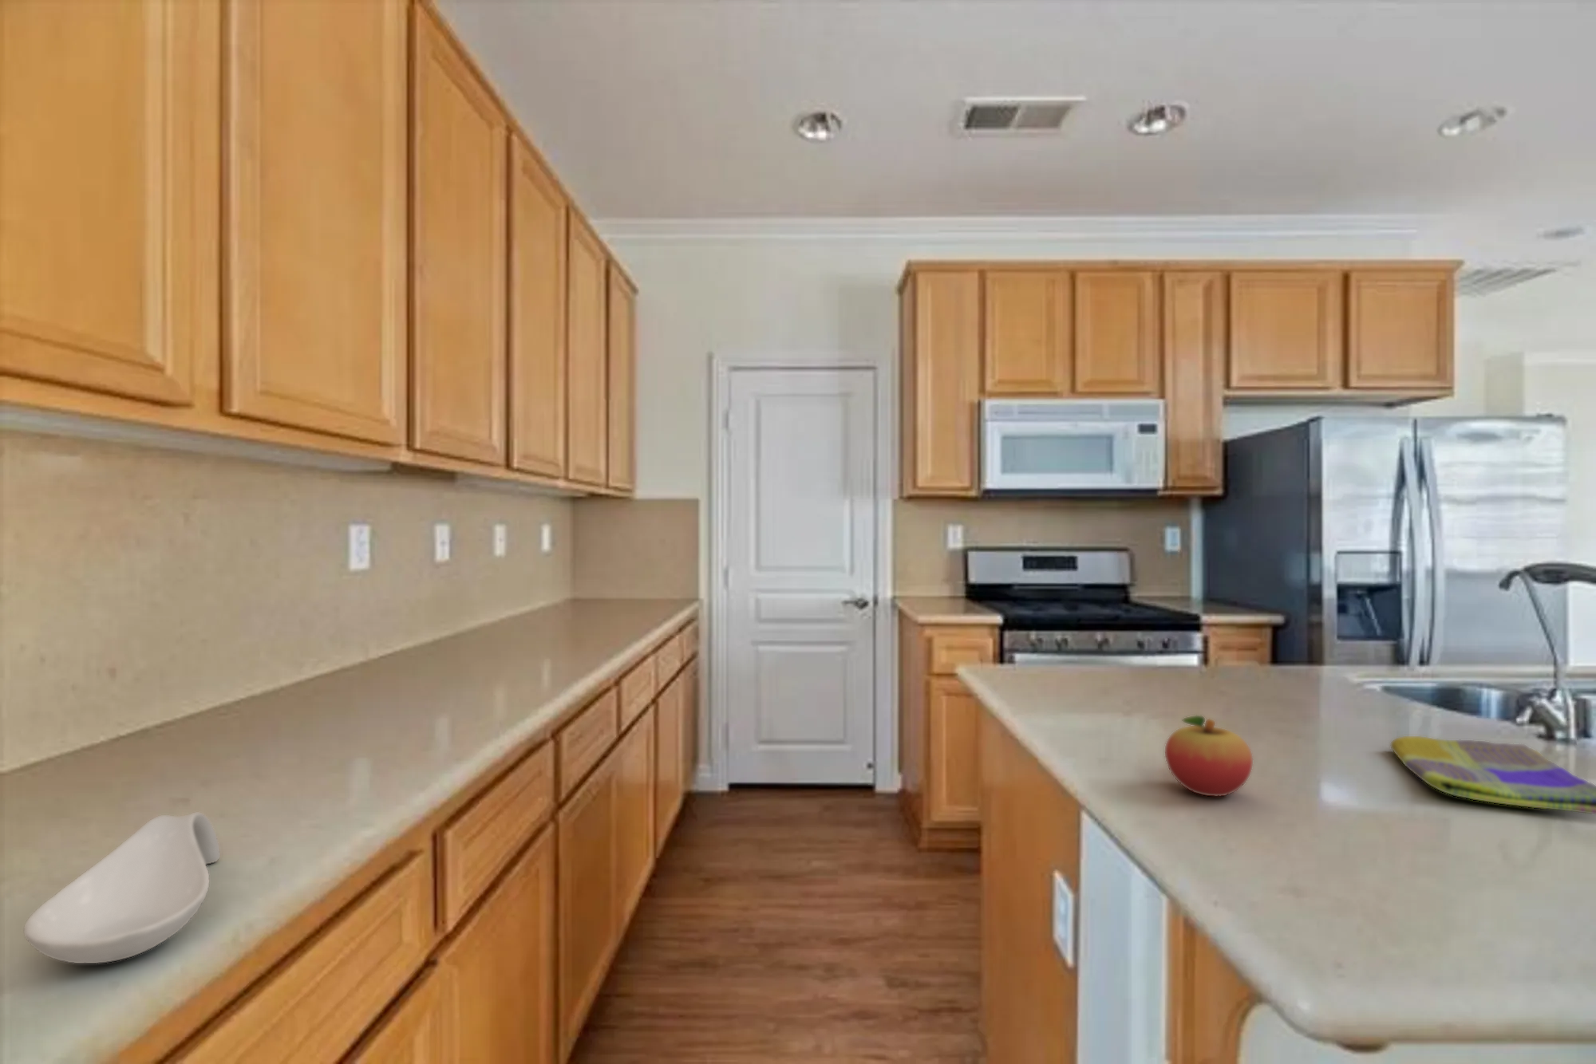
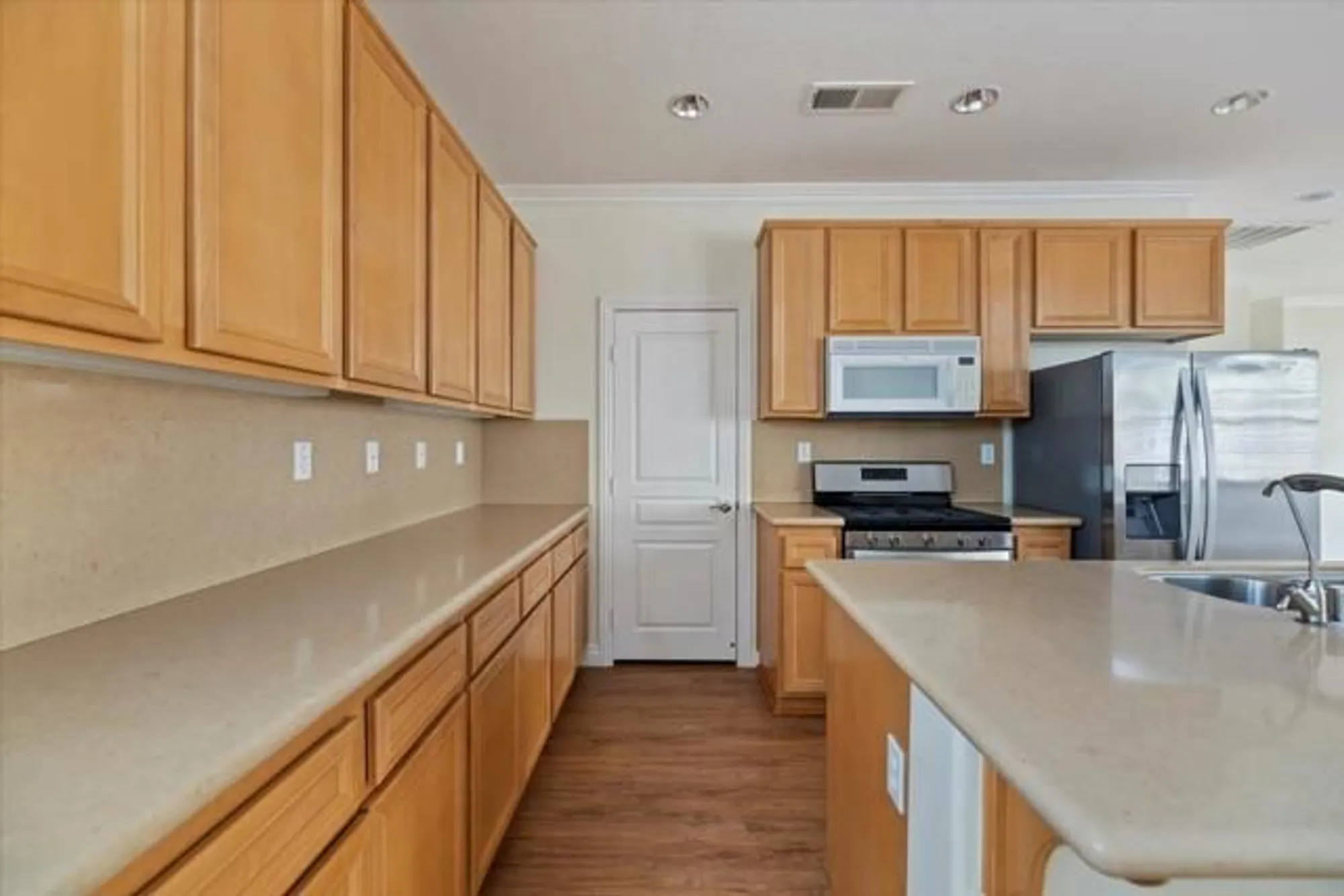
- spoon rest (147, 875)
- fruit (1208, 752)
- dish towel (1488, 768)
